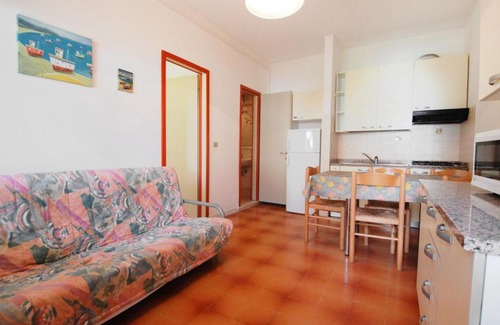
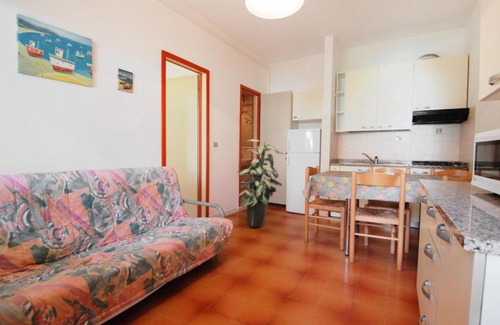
+ indoor plant (257, 182)
